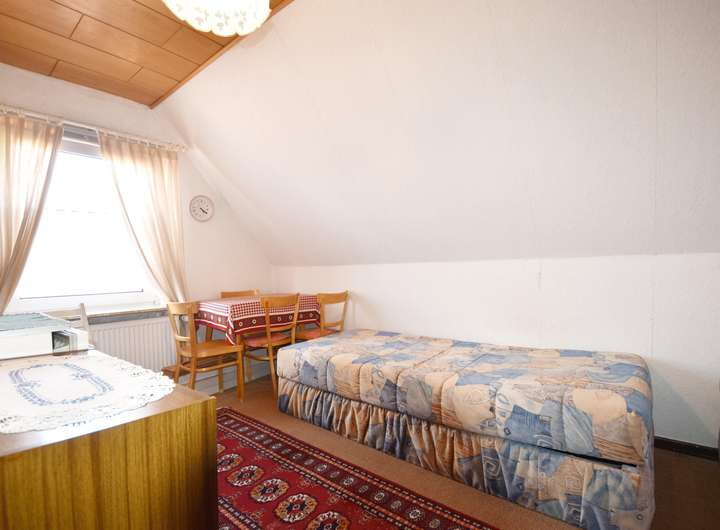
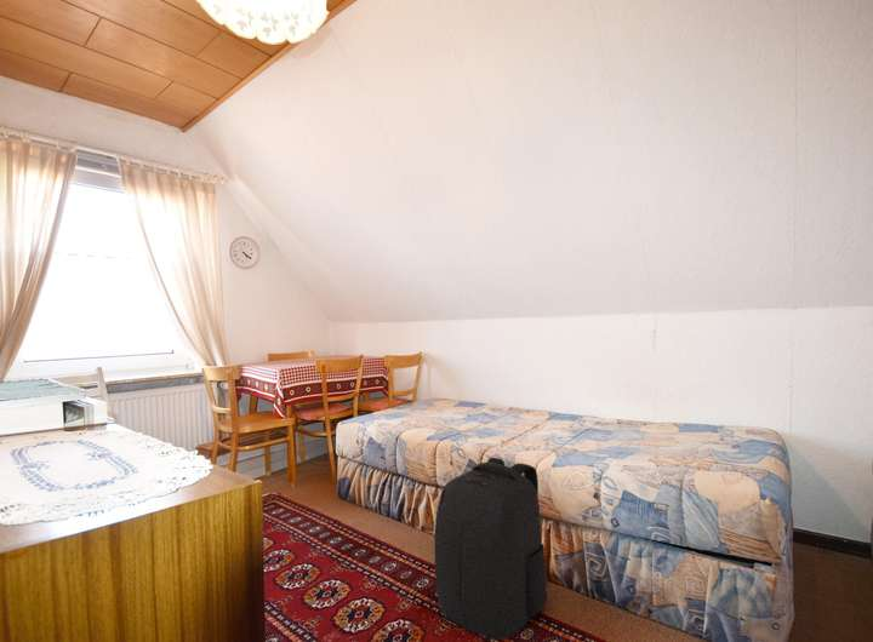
+ backpack (495, 532)
